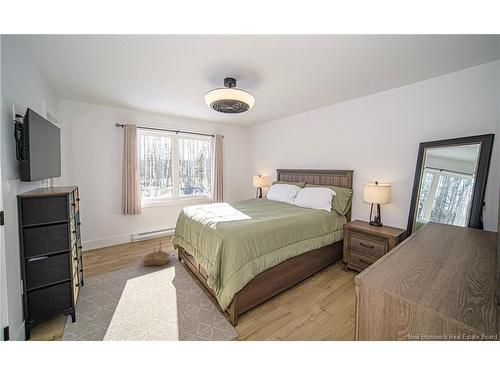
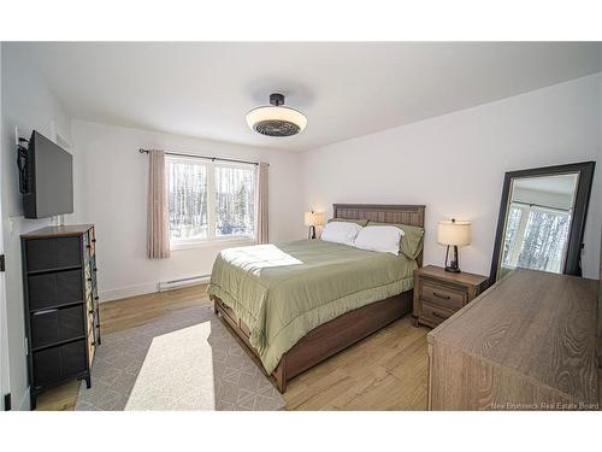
- basket (156, 252)
